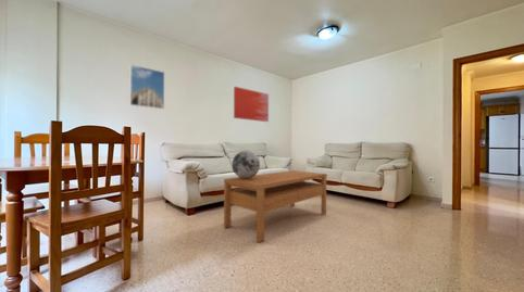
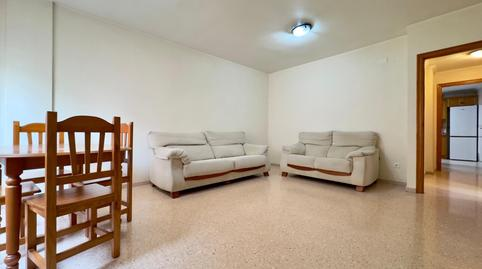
- decorative sphere (246, 164)
- coffee table (279, 198)
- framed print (148, 87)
- wall art (252, 105)
